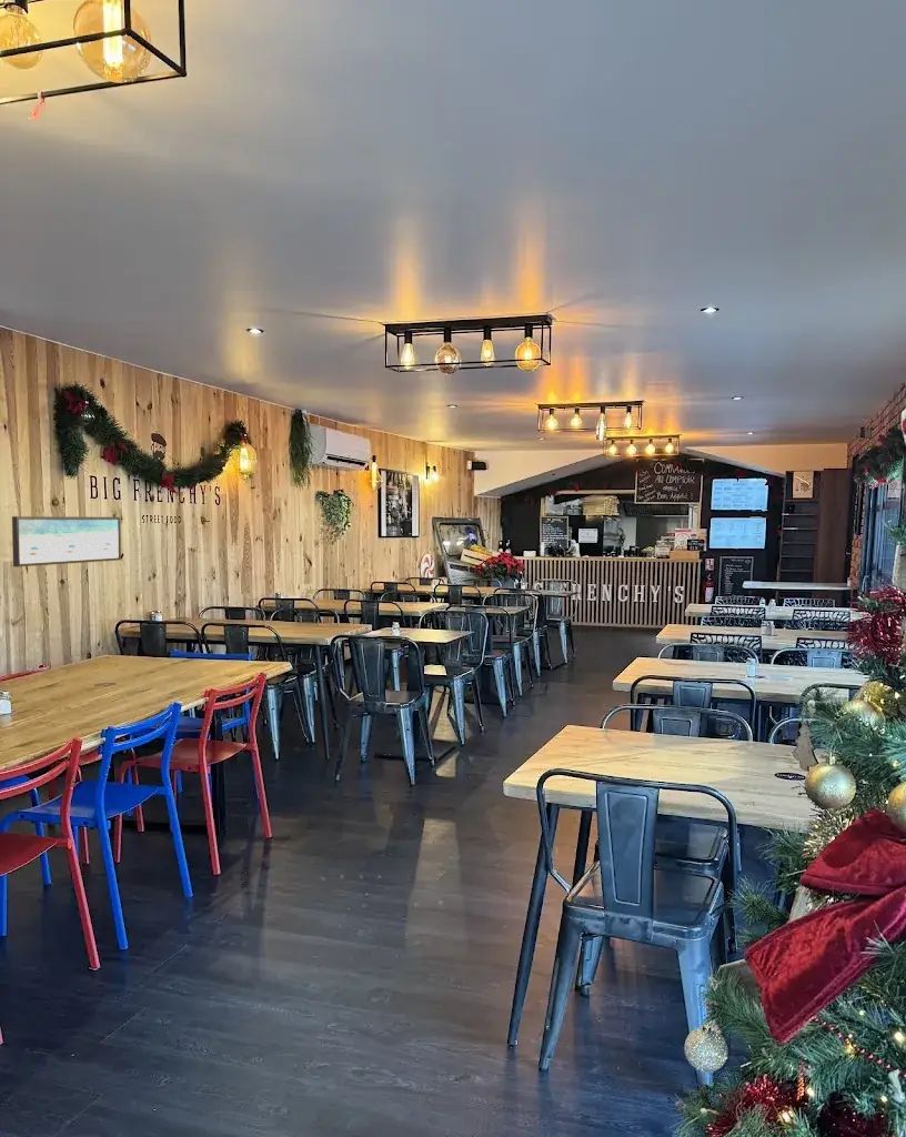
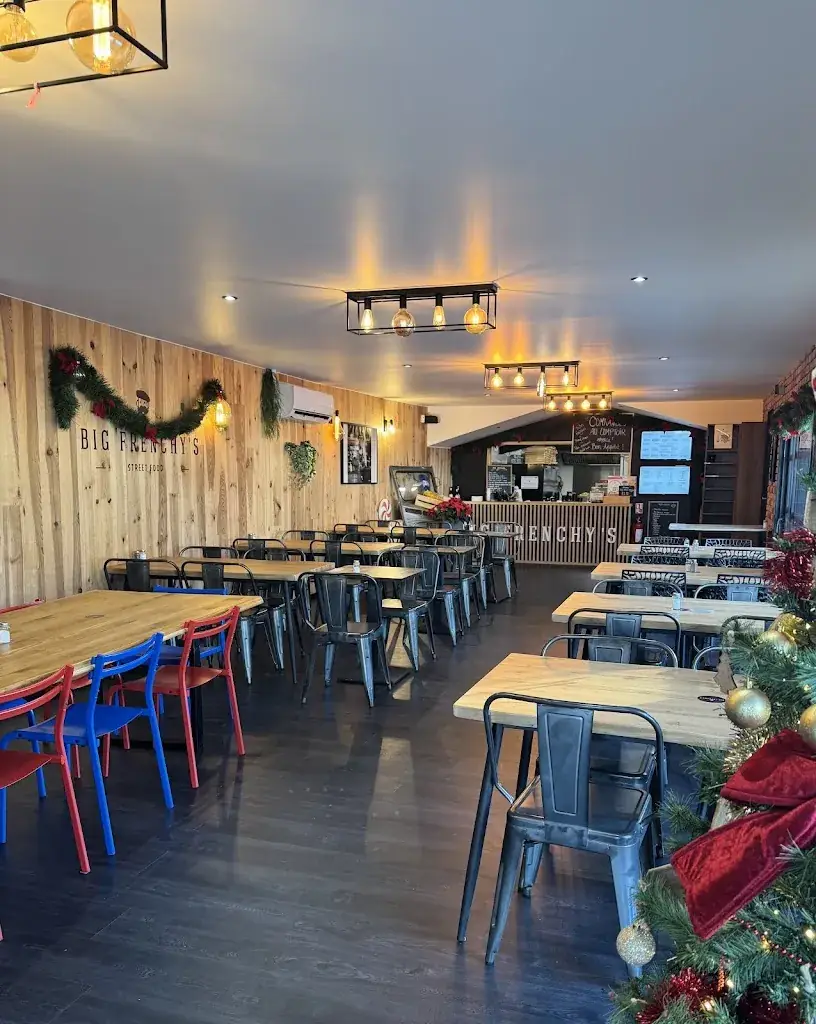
- wall art (70, 540)
